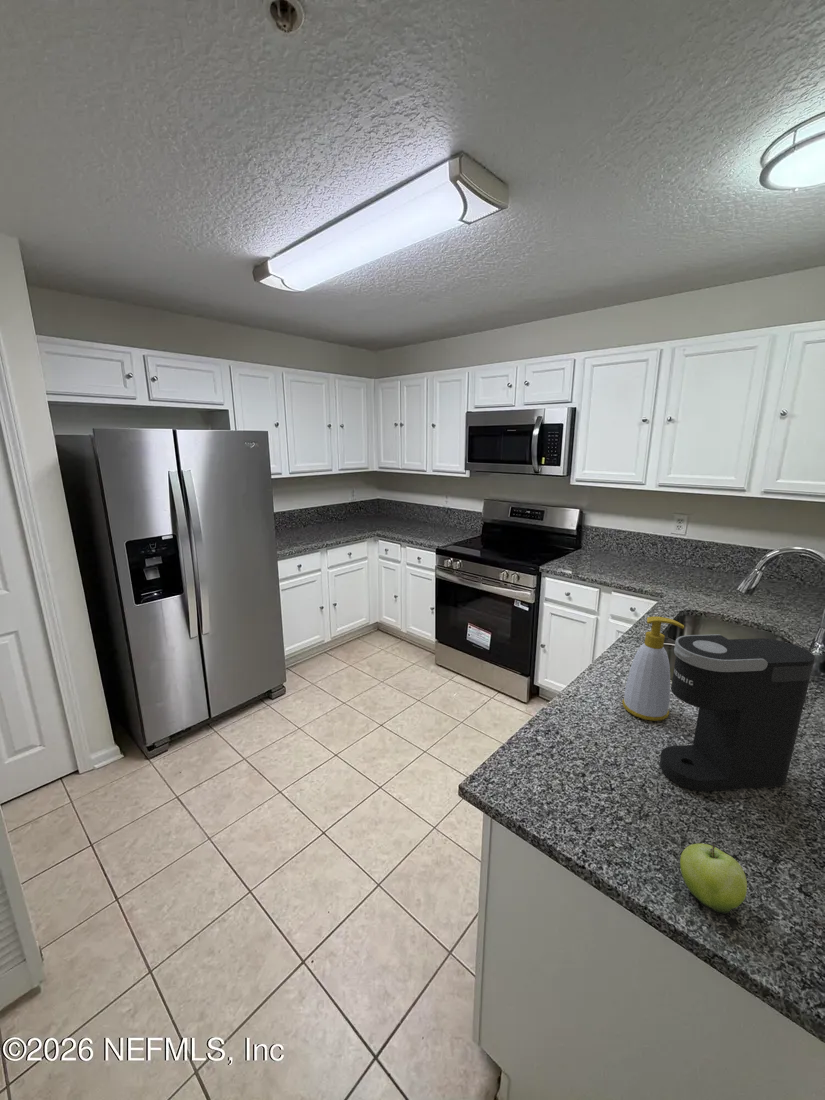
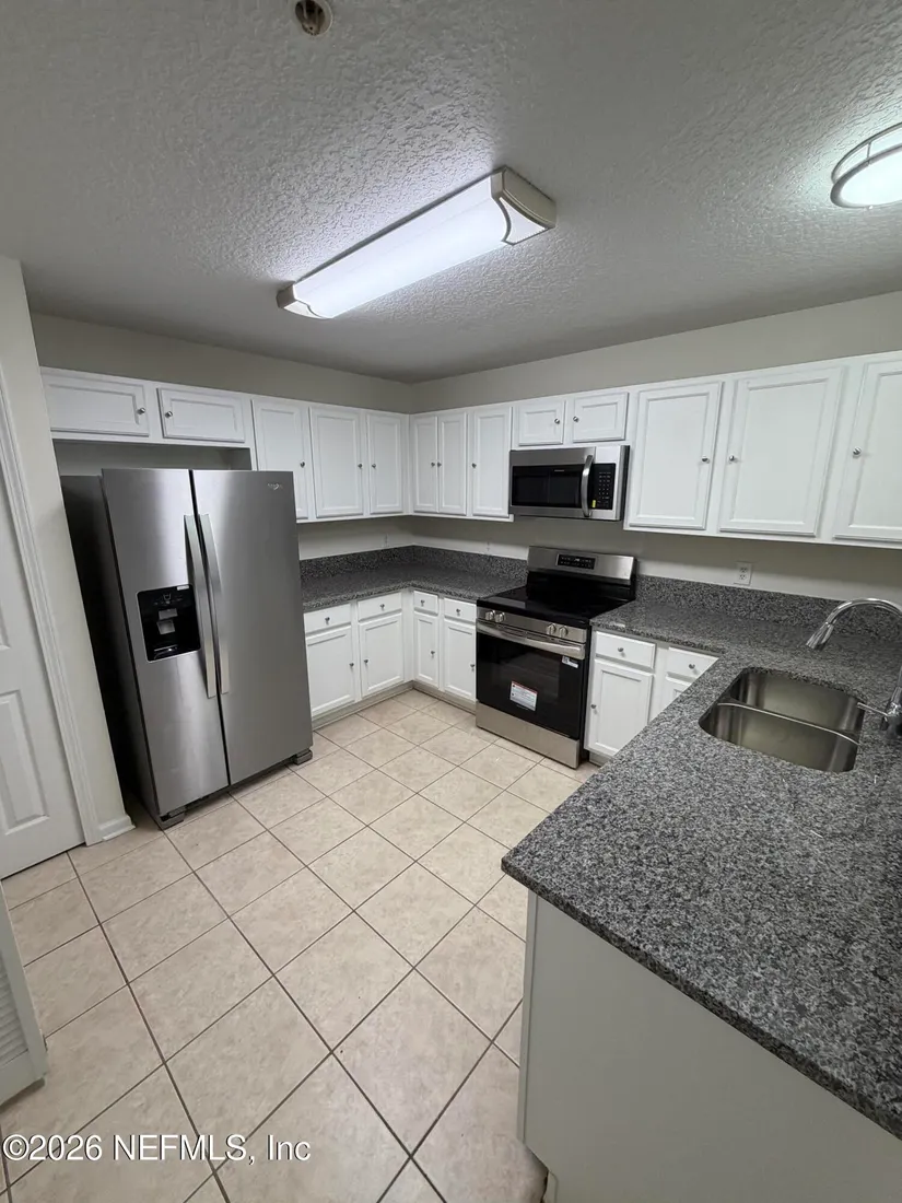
- soap bottle (651, 665)
- fruit (712, 874)
- coffee maker (731, 710)
